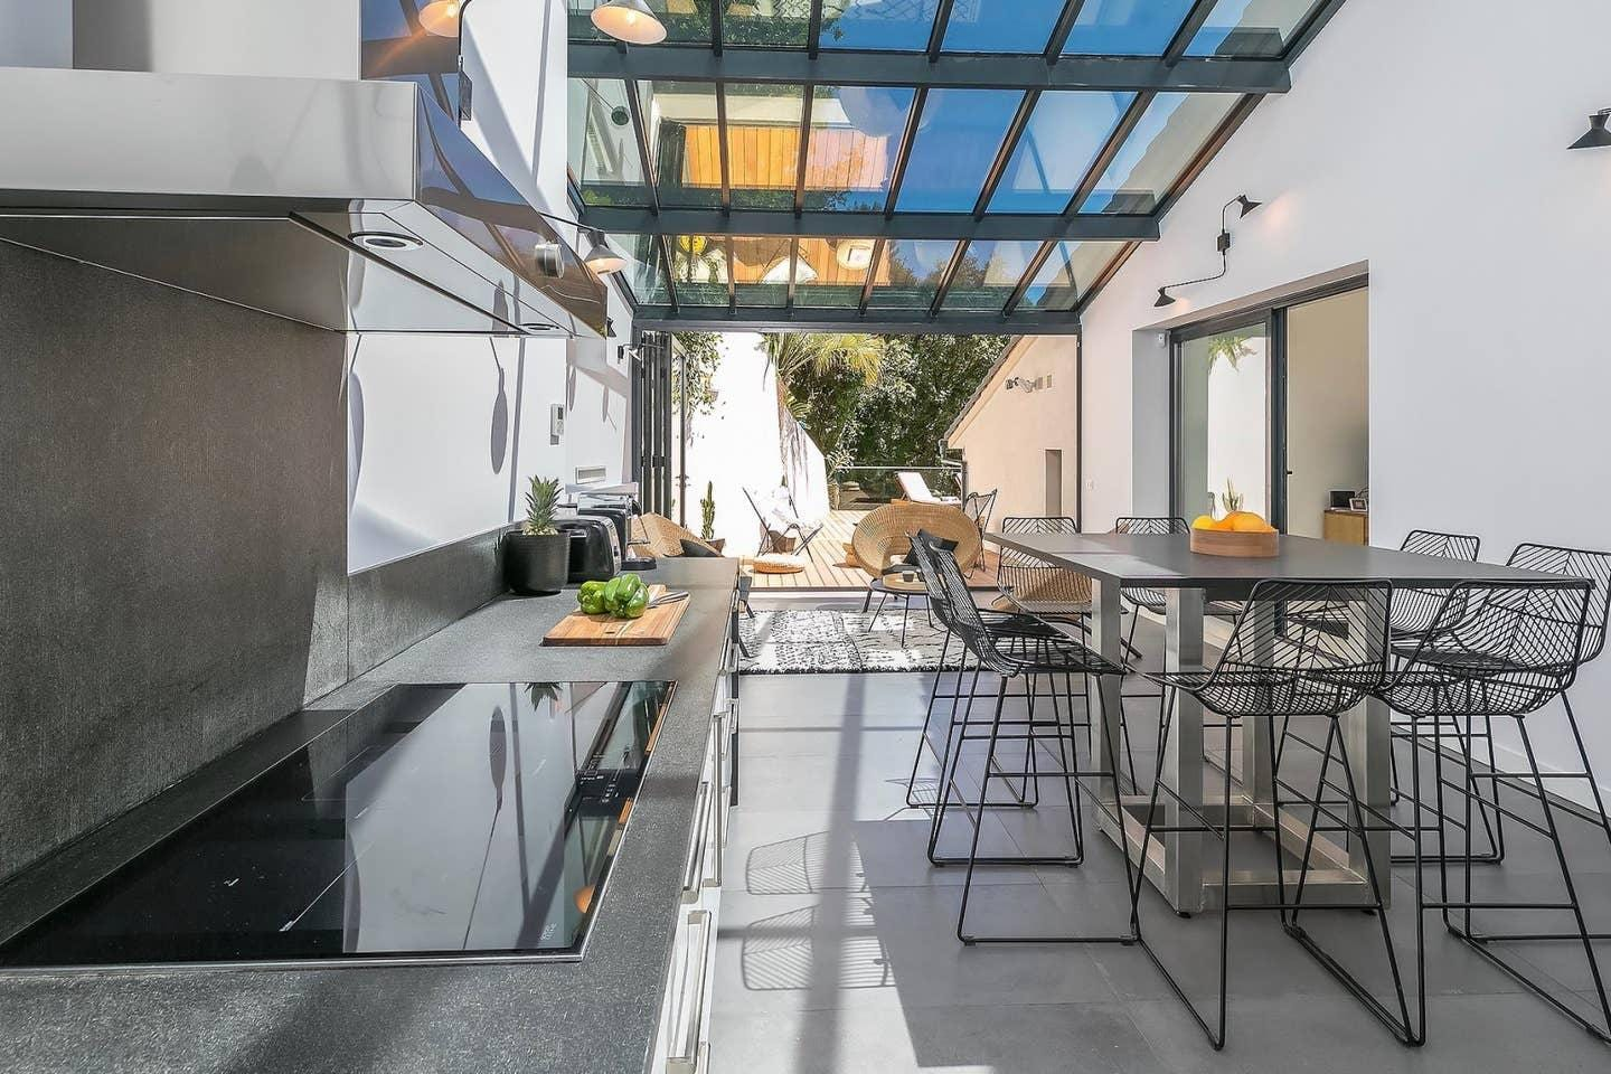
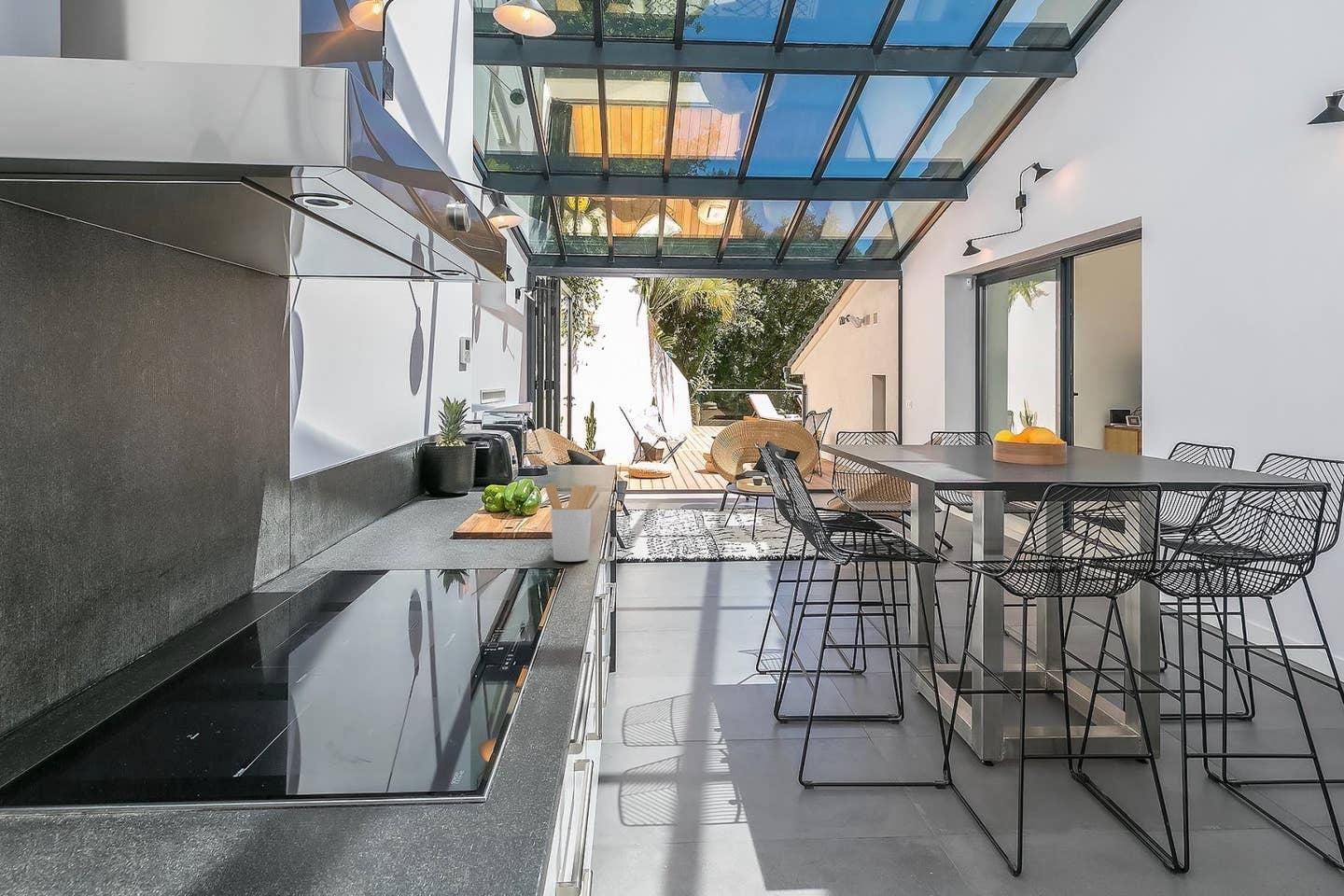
+ utensil holder (575, 520)
